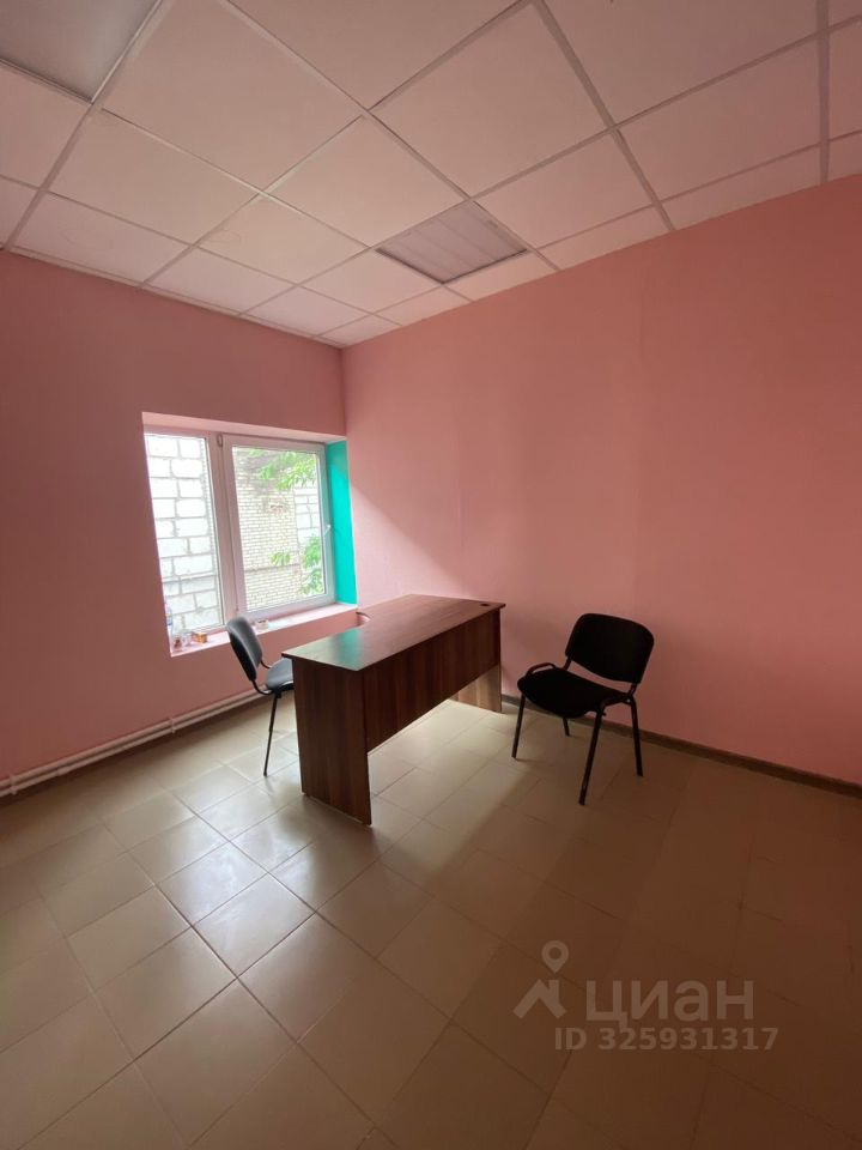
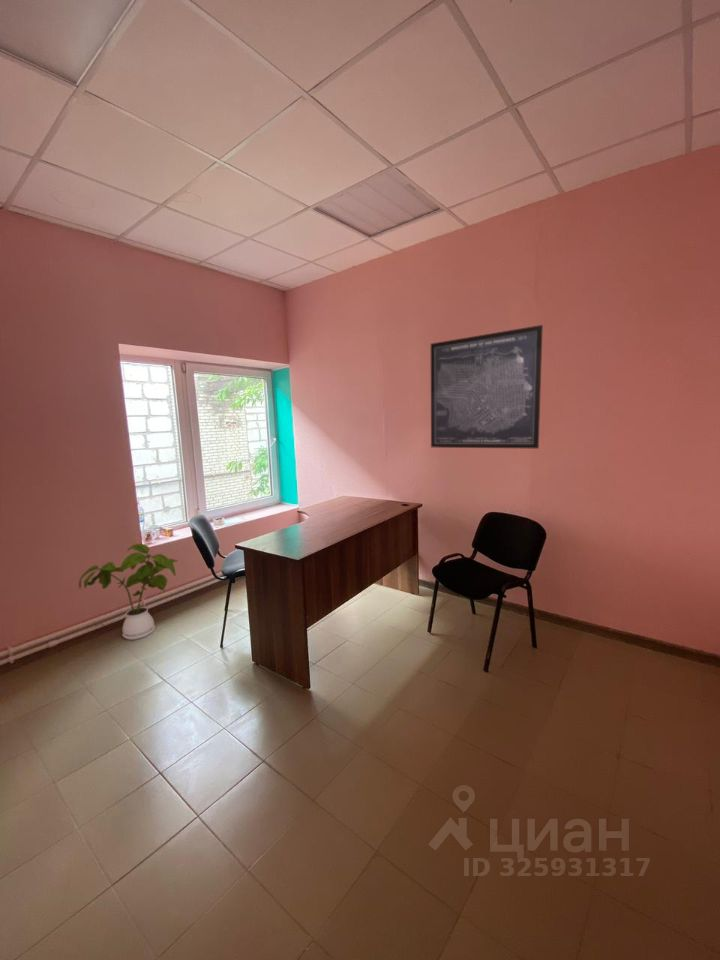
+ wall art (481, 392)
+ house plant (145, 589)
